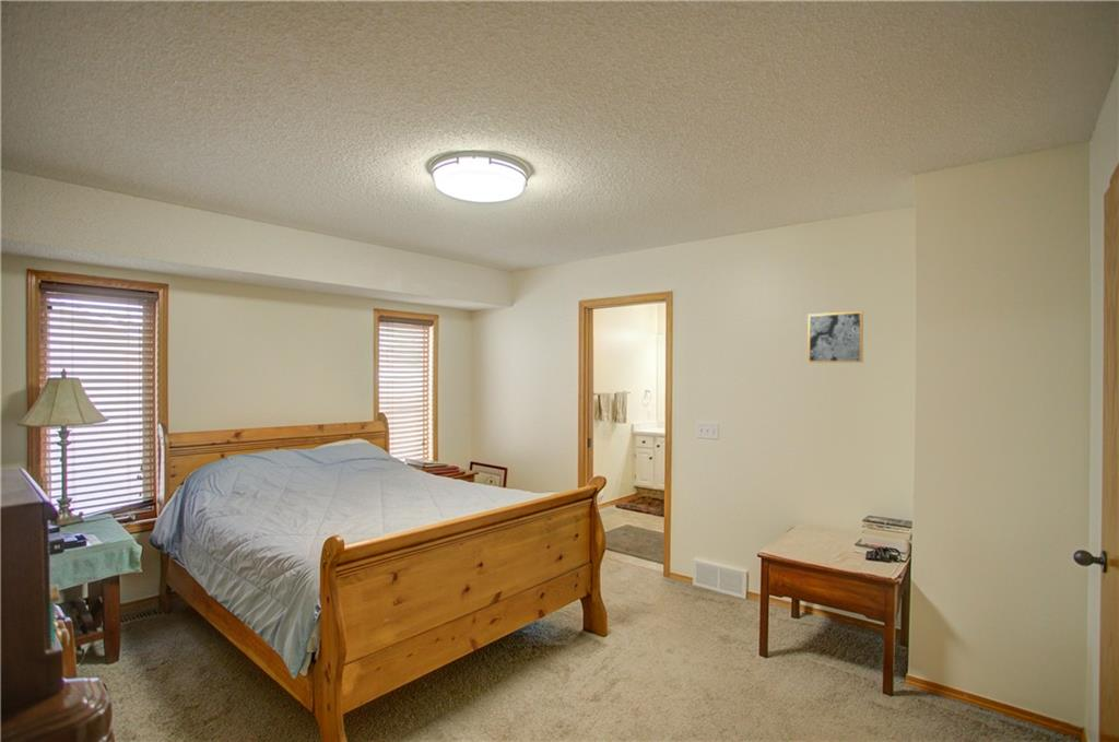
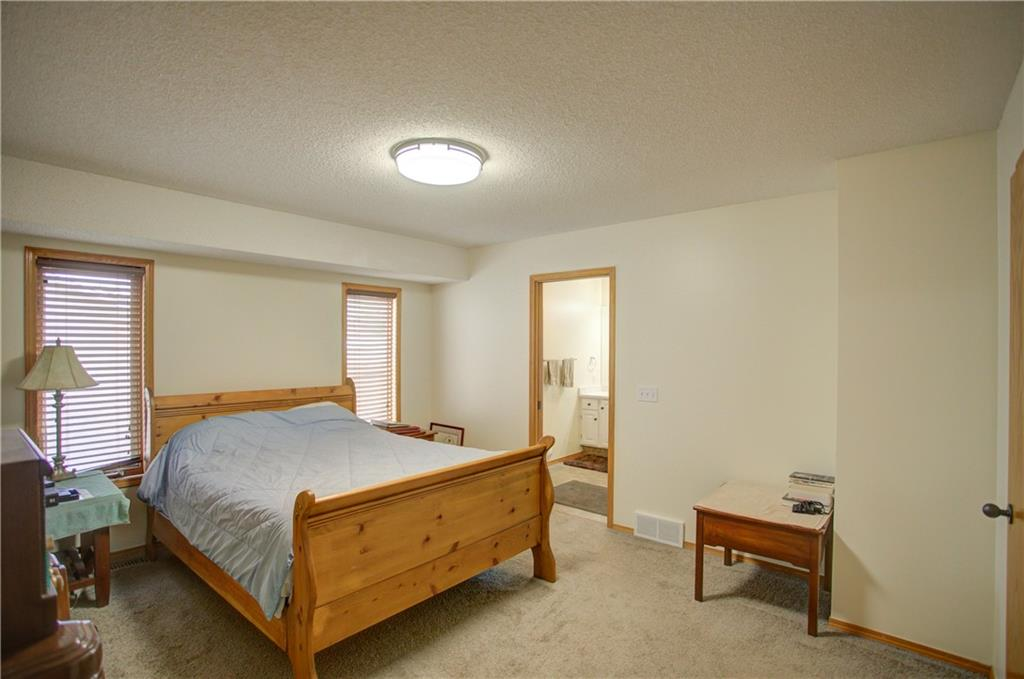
- wall art (834, 338)
